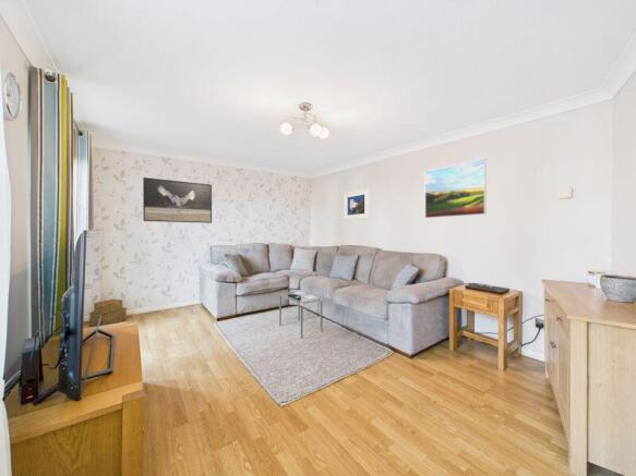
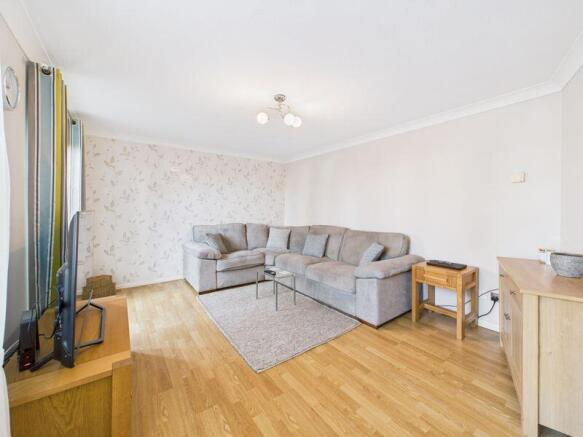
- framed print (453, 191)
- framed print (356, 205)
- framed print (179, 202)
